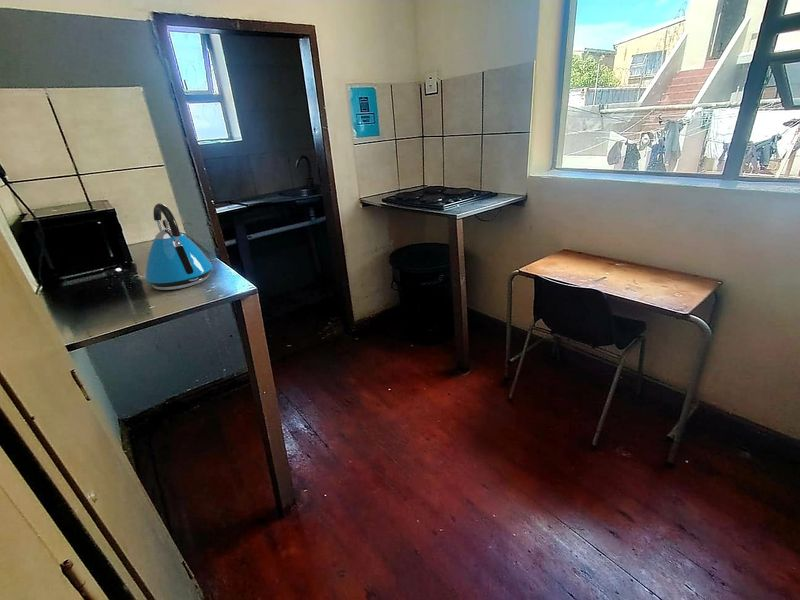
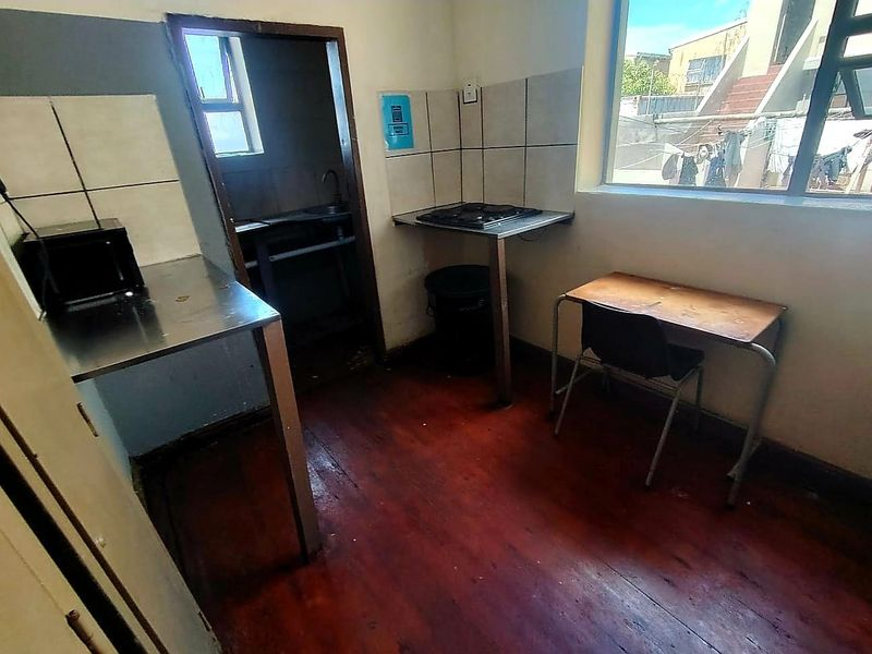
- kettle (172, 243)
